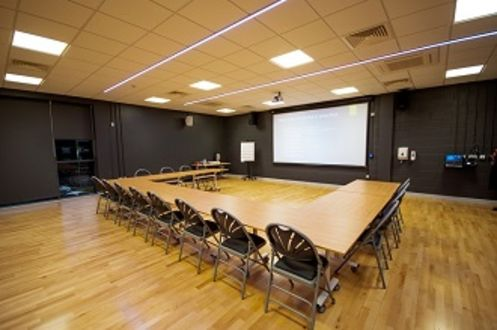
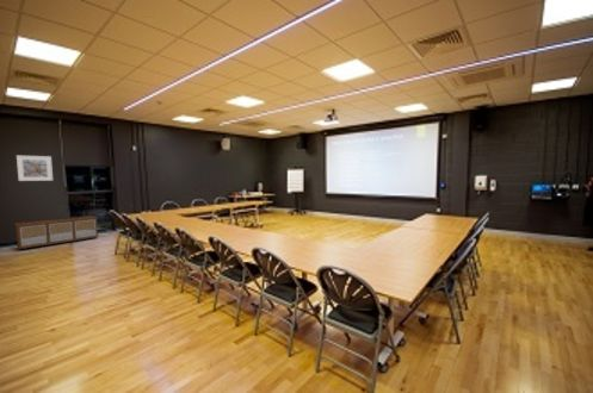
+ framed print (35, 168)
+ storage cabinet (58, 231)
